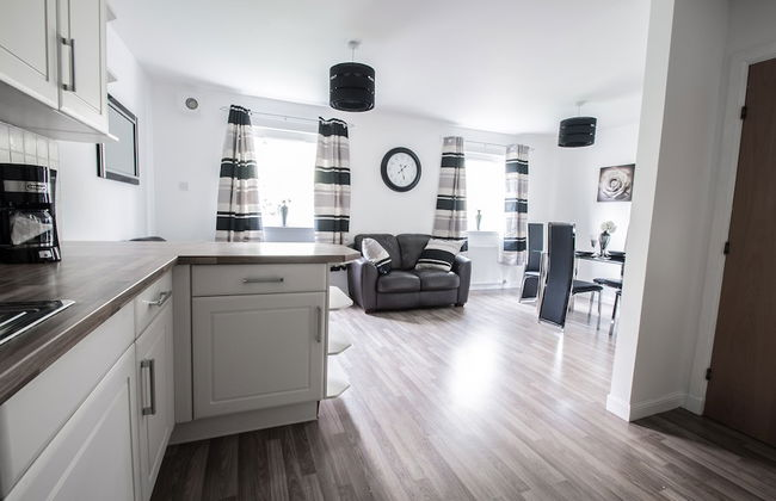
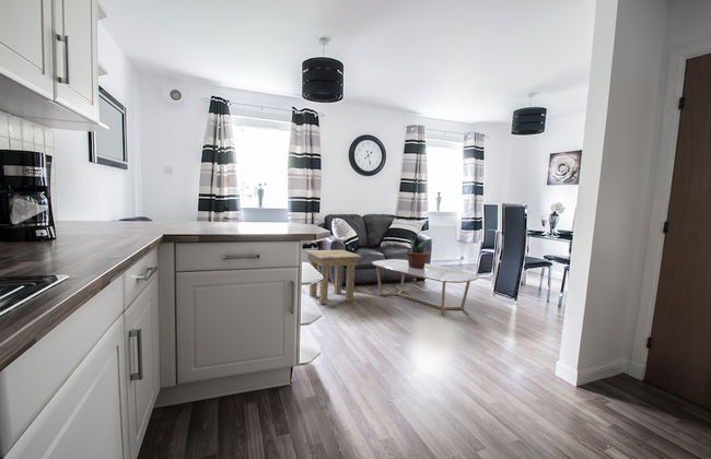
+ potted plant (418, 252)
+ side table (335, 275)
+ coffee table (420, 276)
